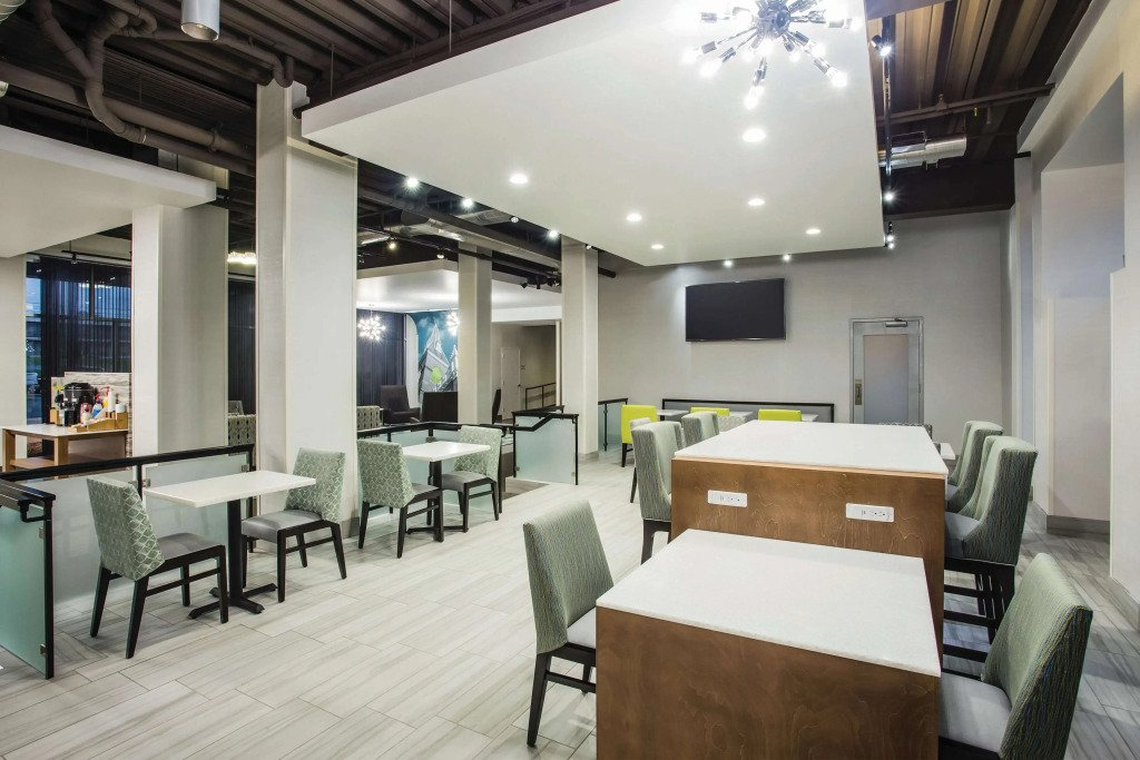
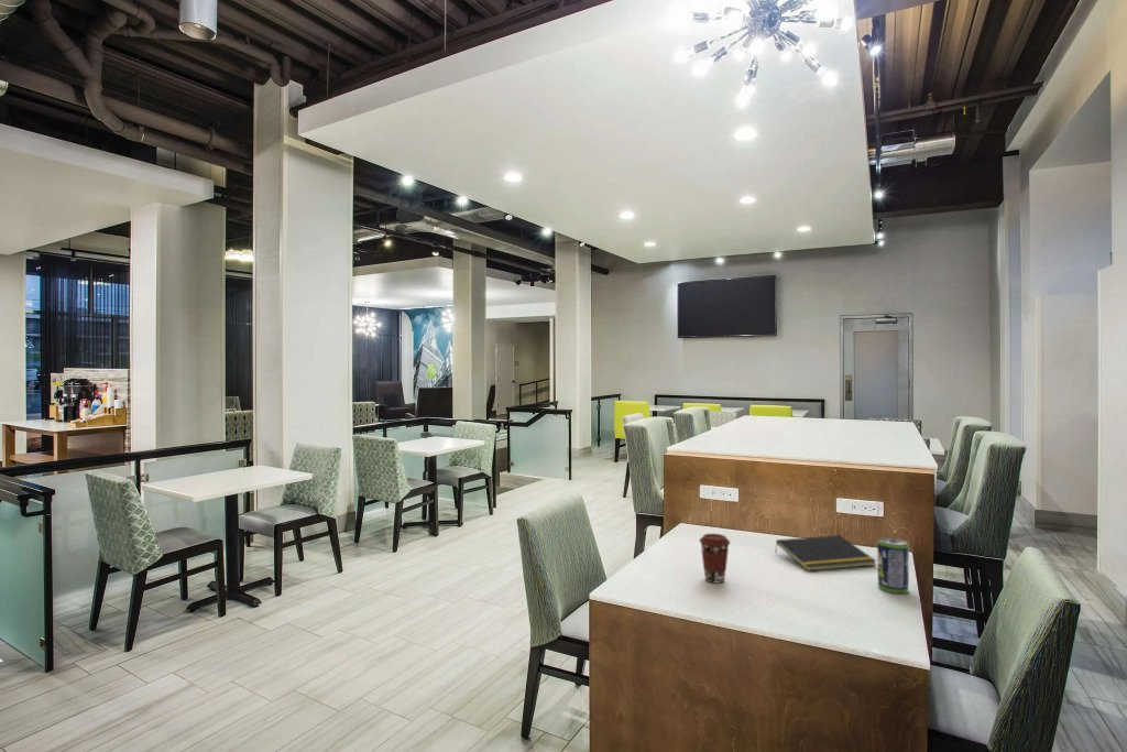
+ beverage can (893, 564)
+ notepad (824, 552)
+ coffee cup (714, 557)
